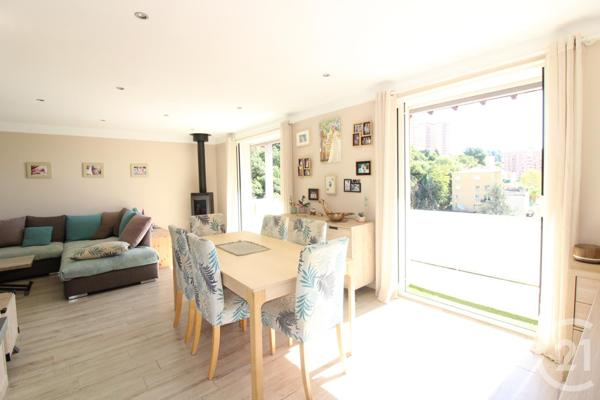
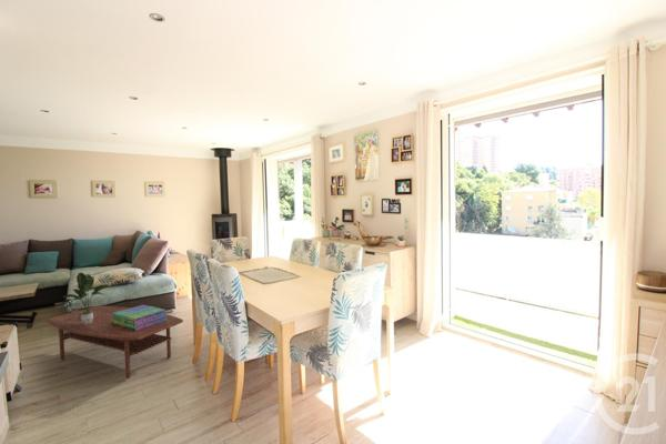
+ coffee table (114, 339)
+ potted plant (85, 296)
+ stack of books (139, 316)
